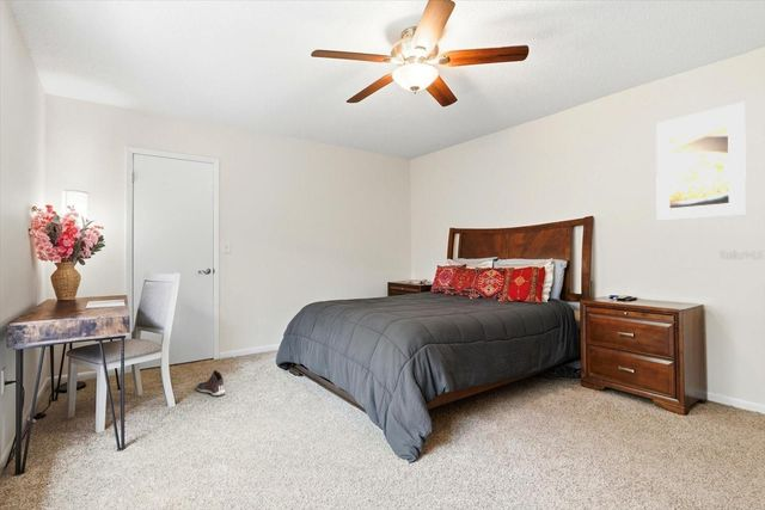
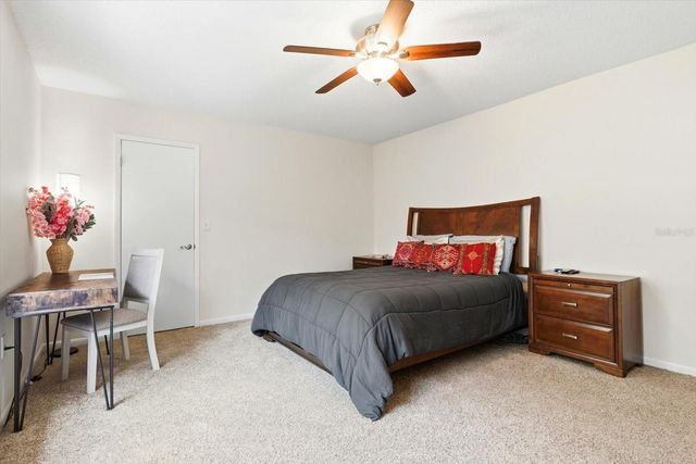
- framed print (697, 165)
- sneaker (212, 380)
